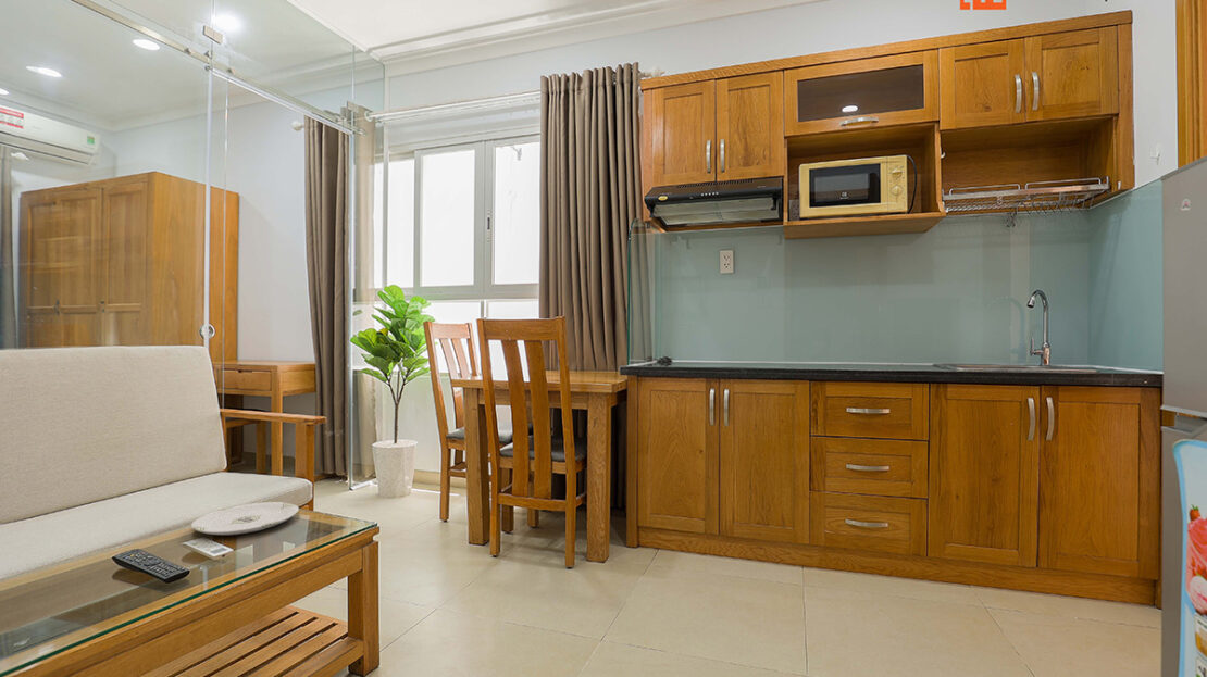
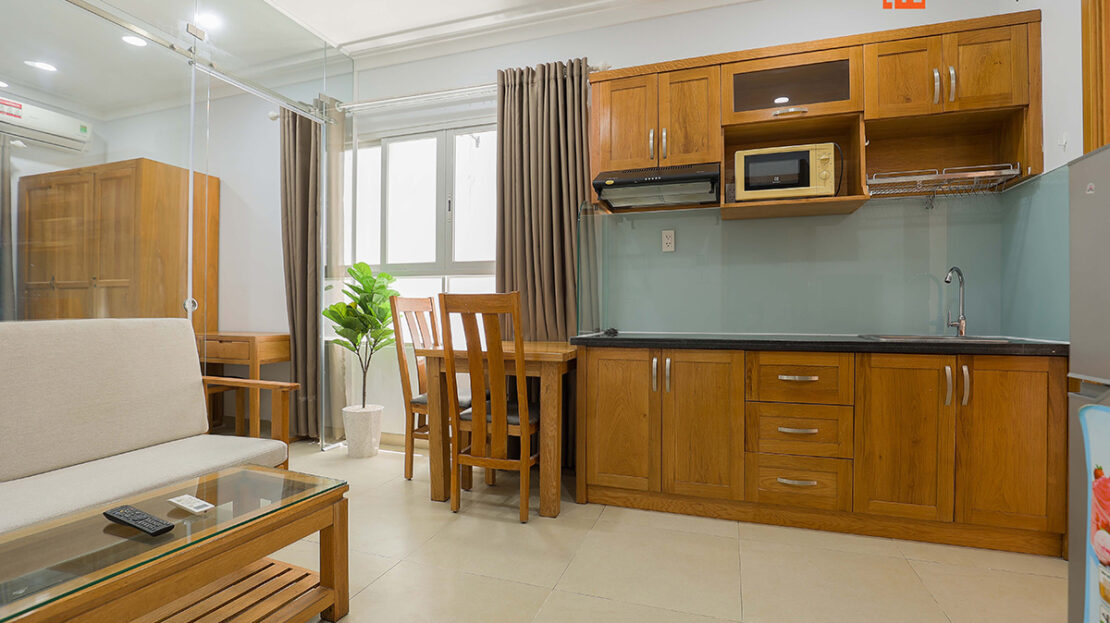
- plate (247, 519)
